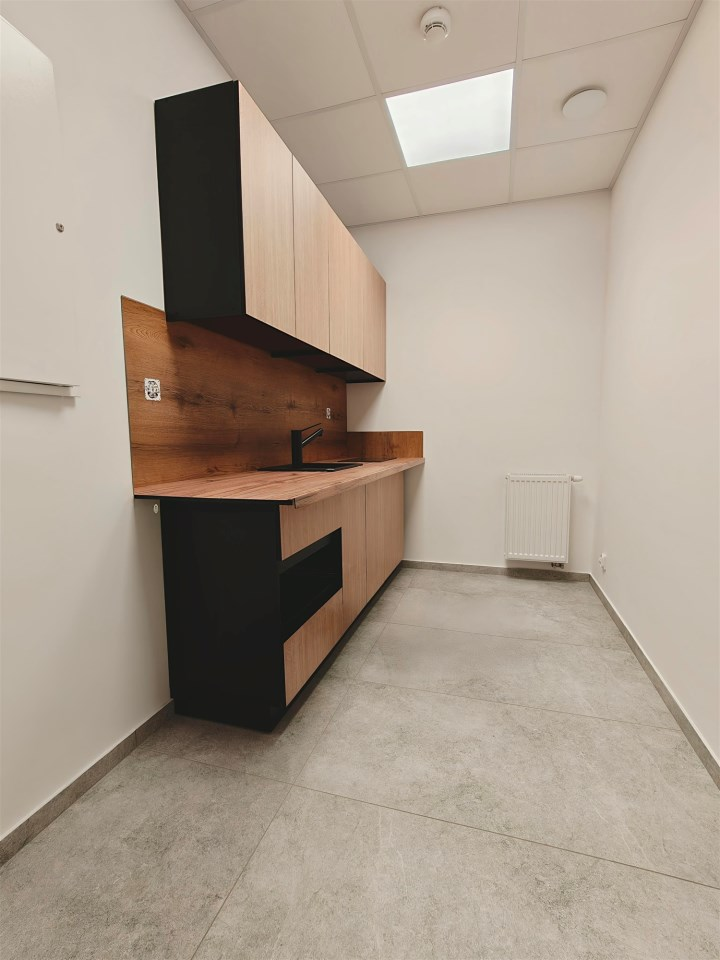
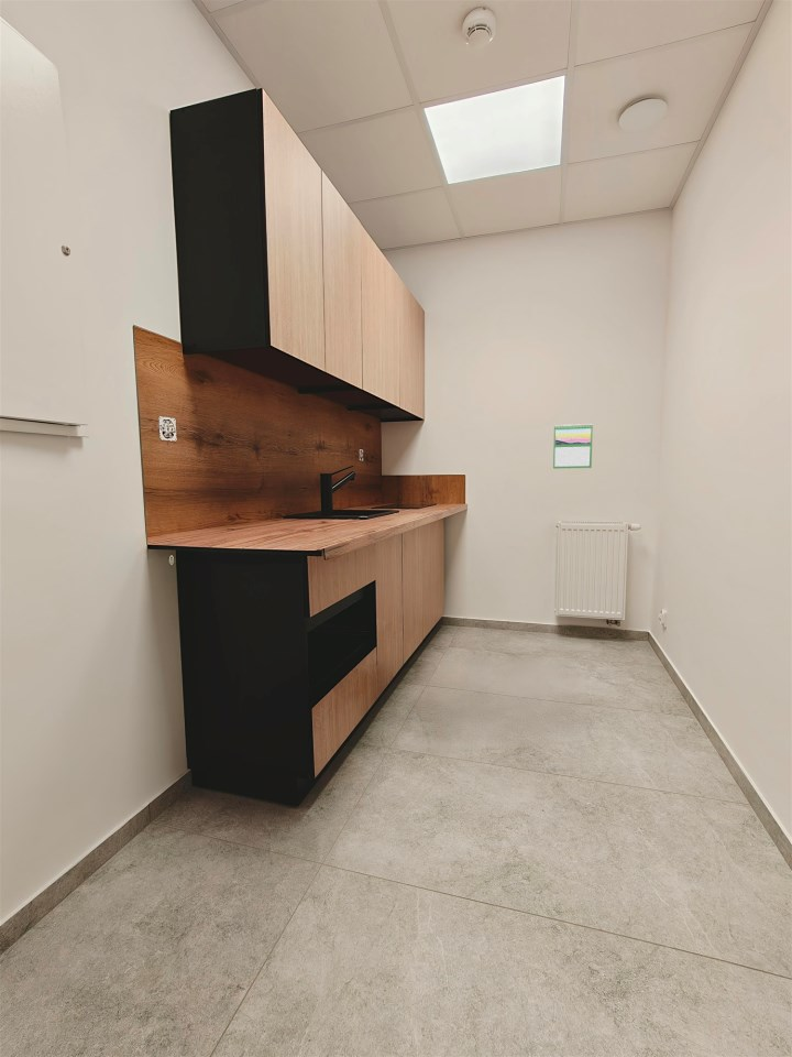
+ calendar (572, 446)
